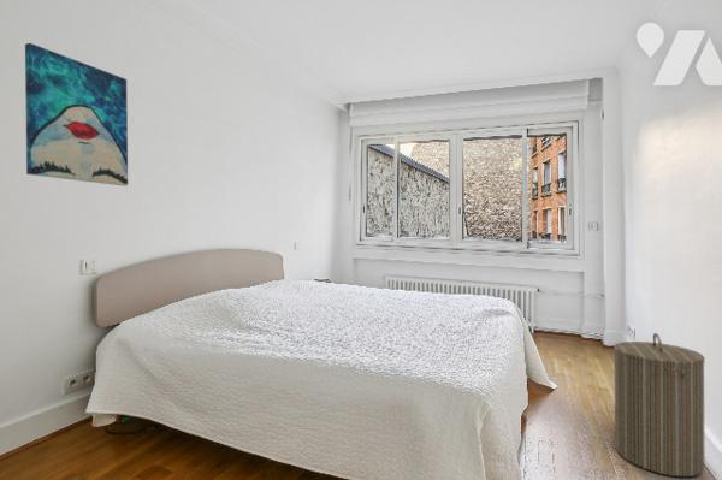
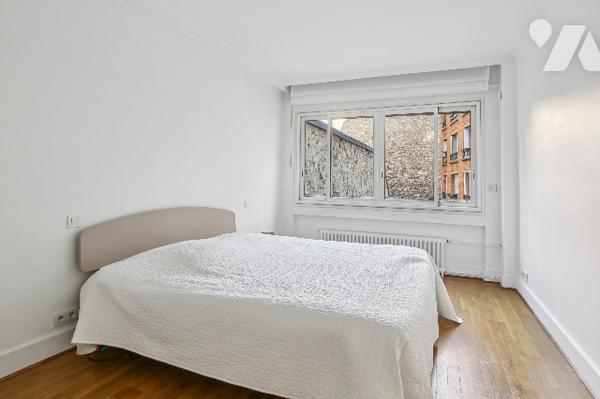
- laundry hamper (657, 395)
- wall art (82, 122)
